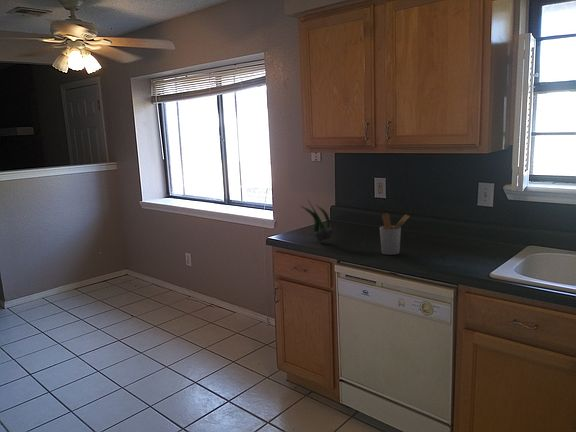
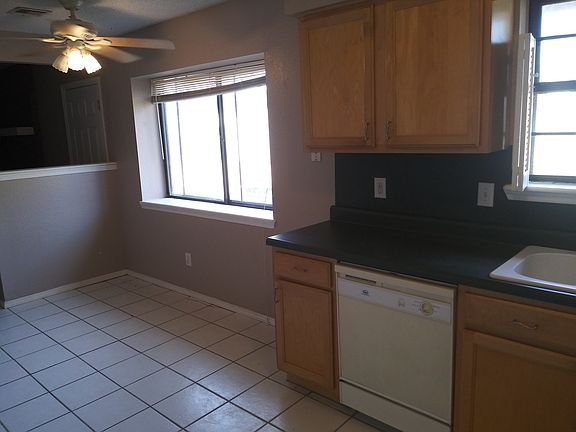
- plant (315, 217)
- utensil holder (395, 233)
